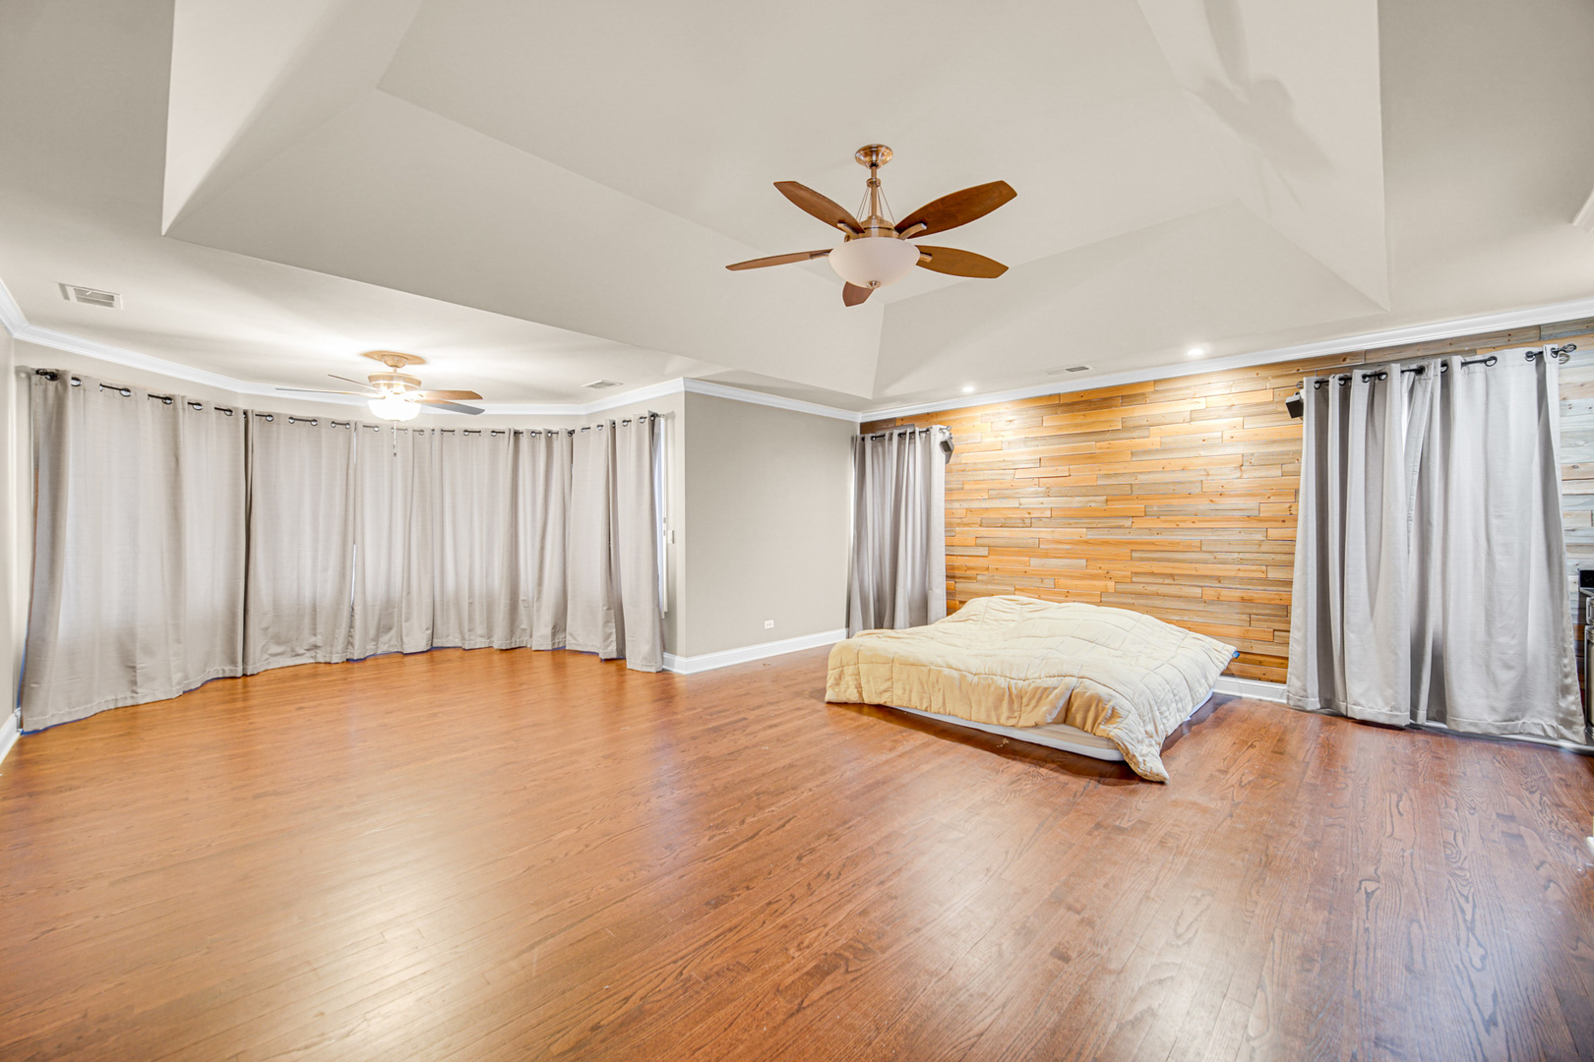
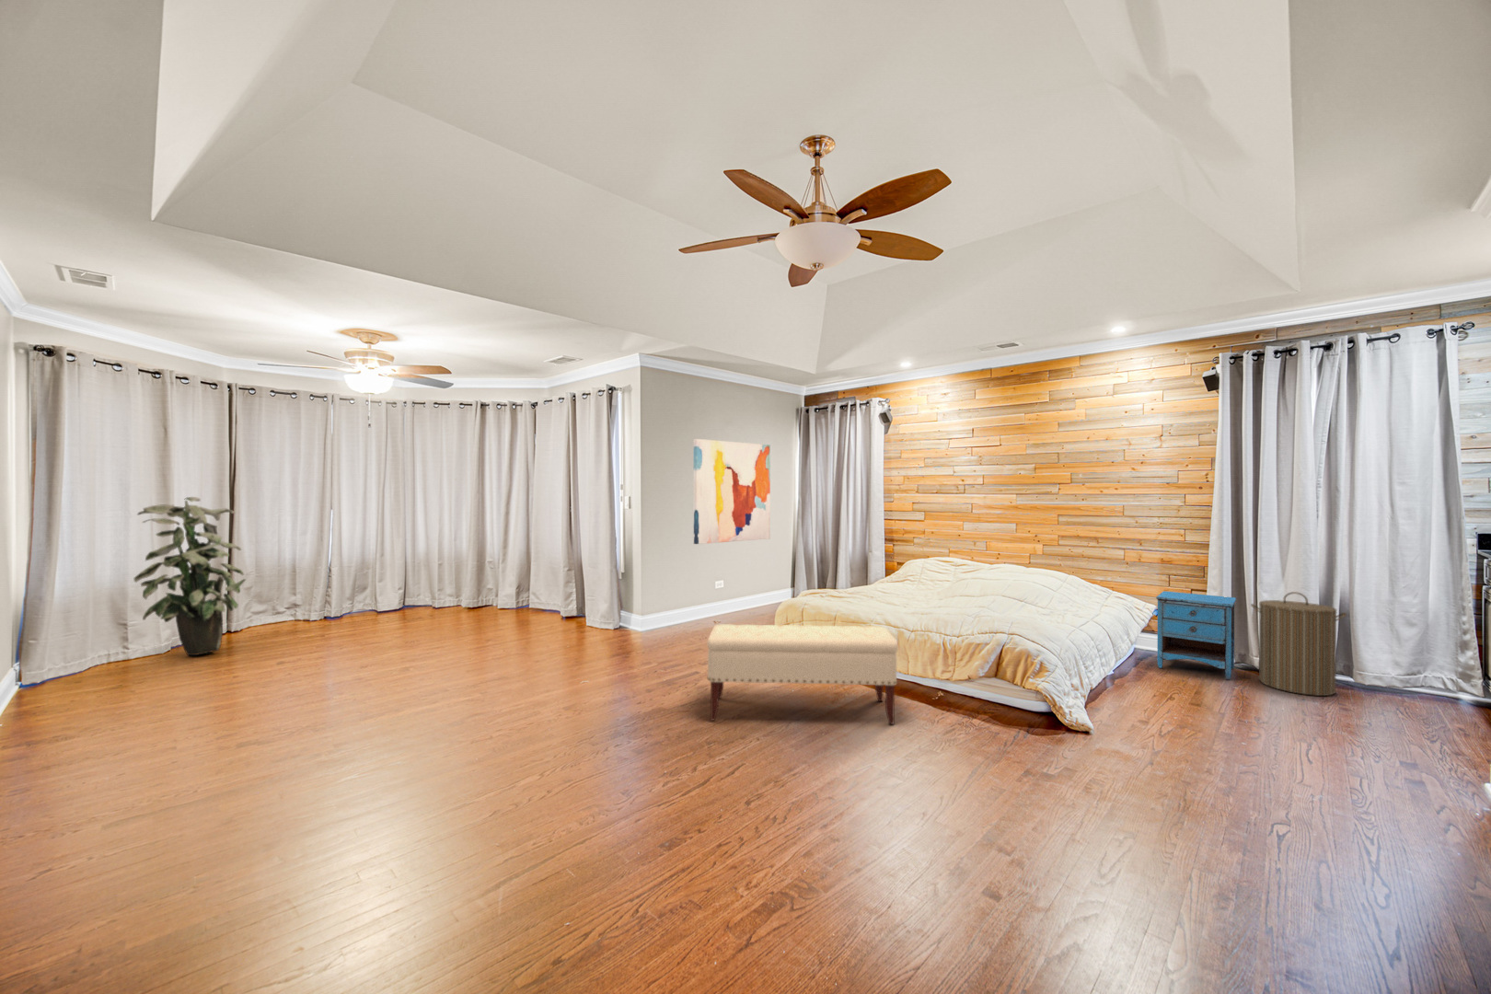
+ nightstand (1196, 632)
+ indoor plant (192, 576)
+ laundry hamper (1296, 639)
+ bench (800, 670)
+ wall art (733, 491)
